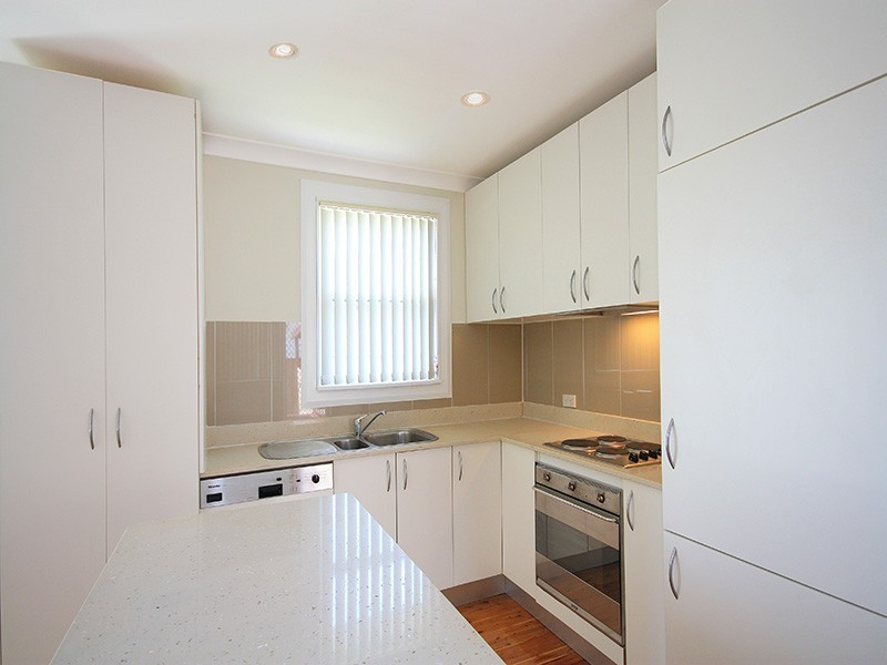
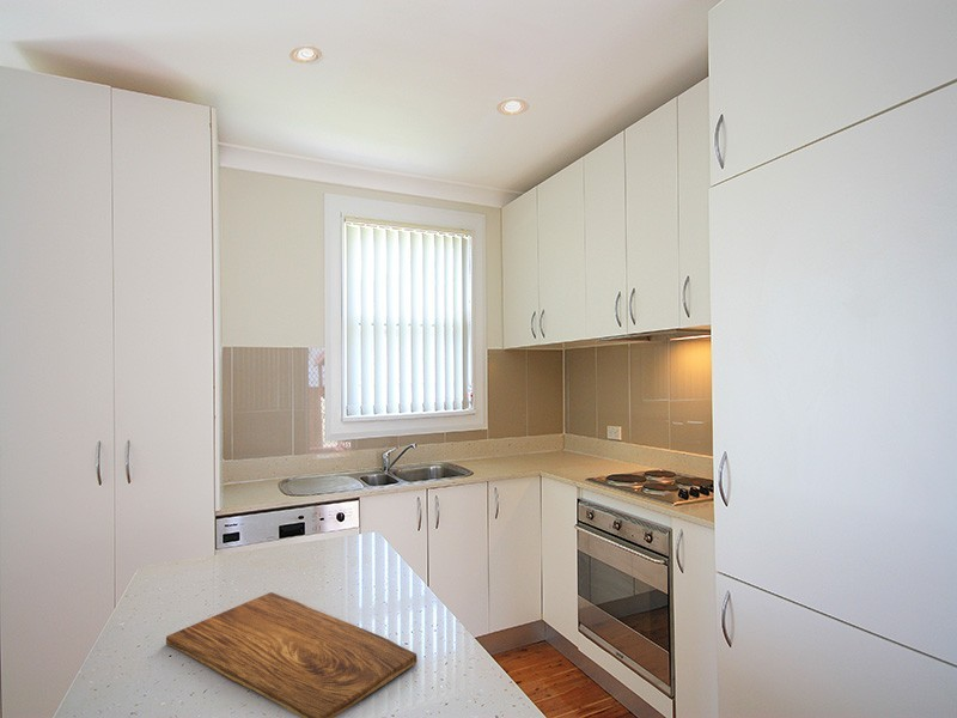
+ cutting board (289, 645)
